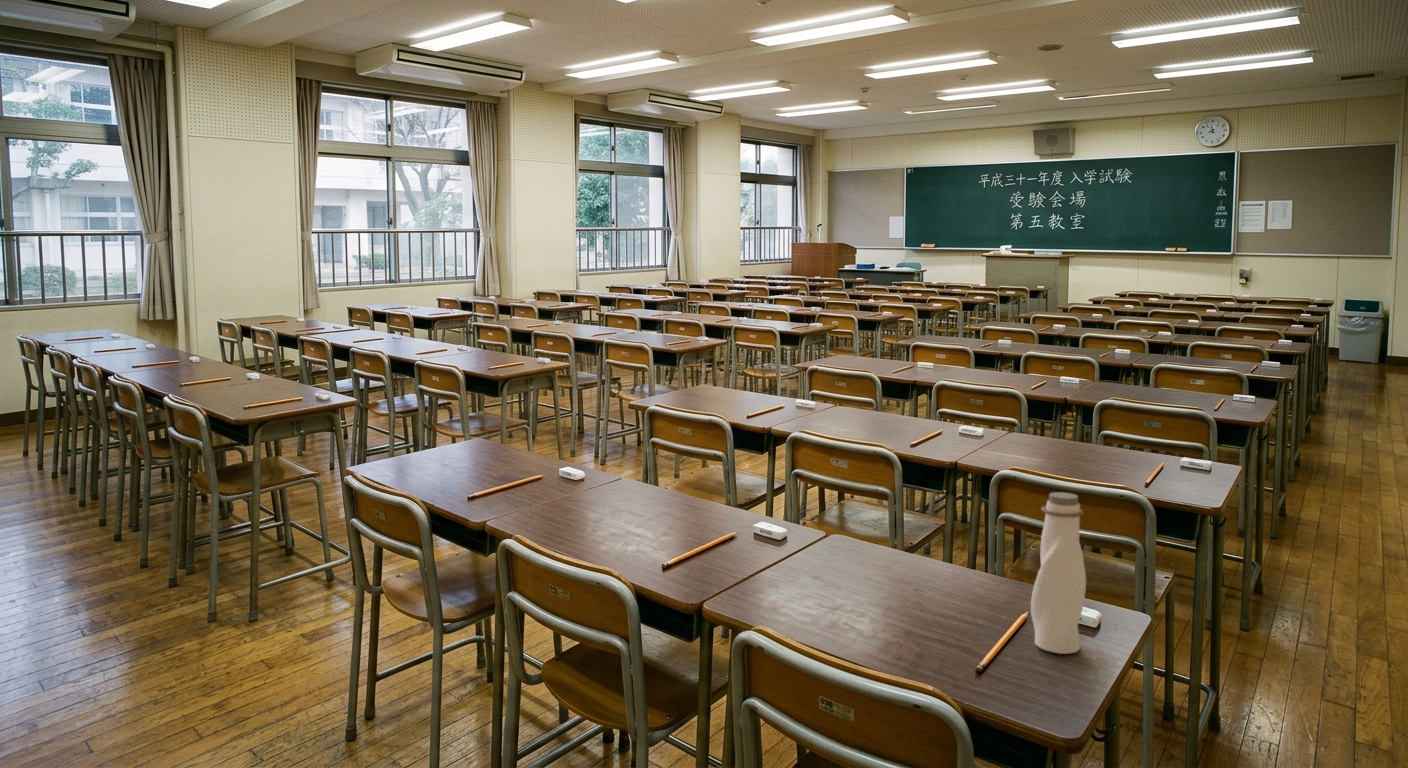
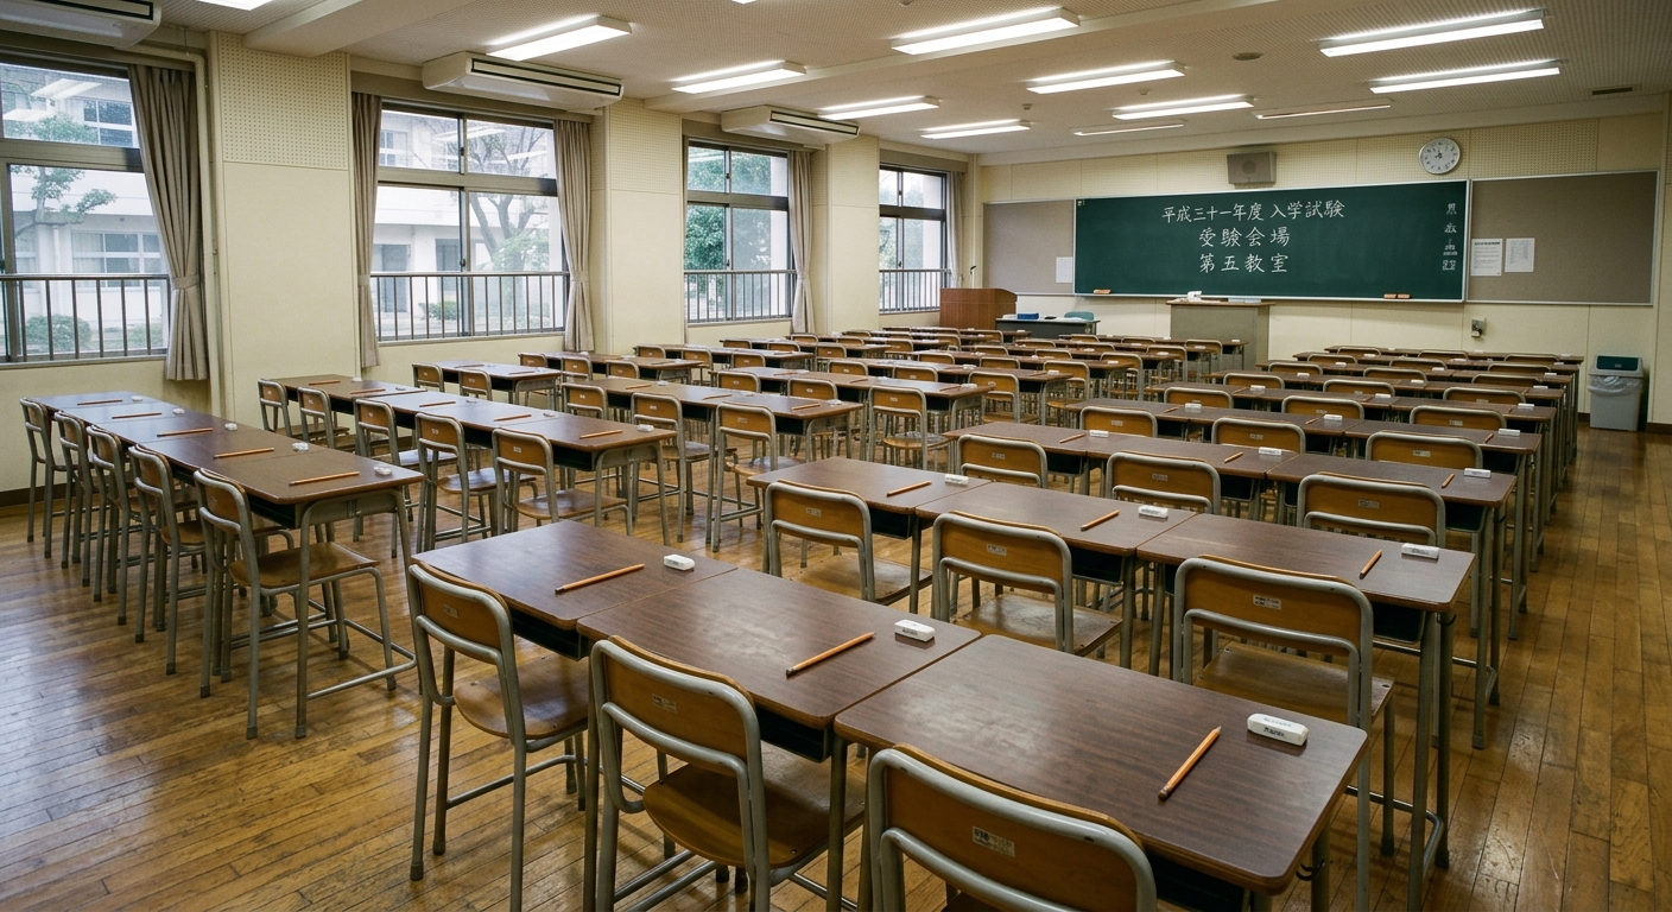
- water bottle (1057, 569)
